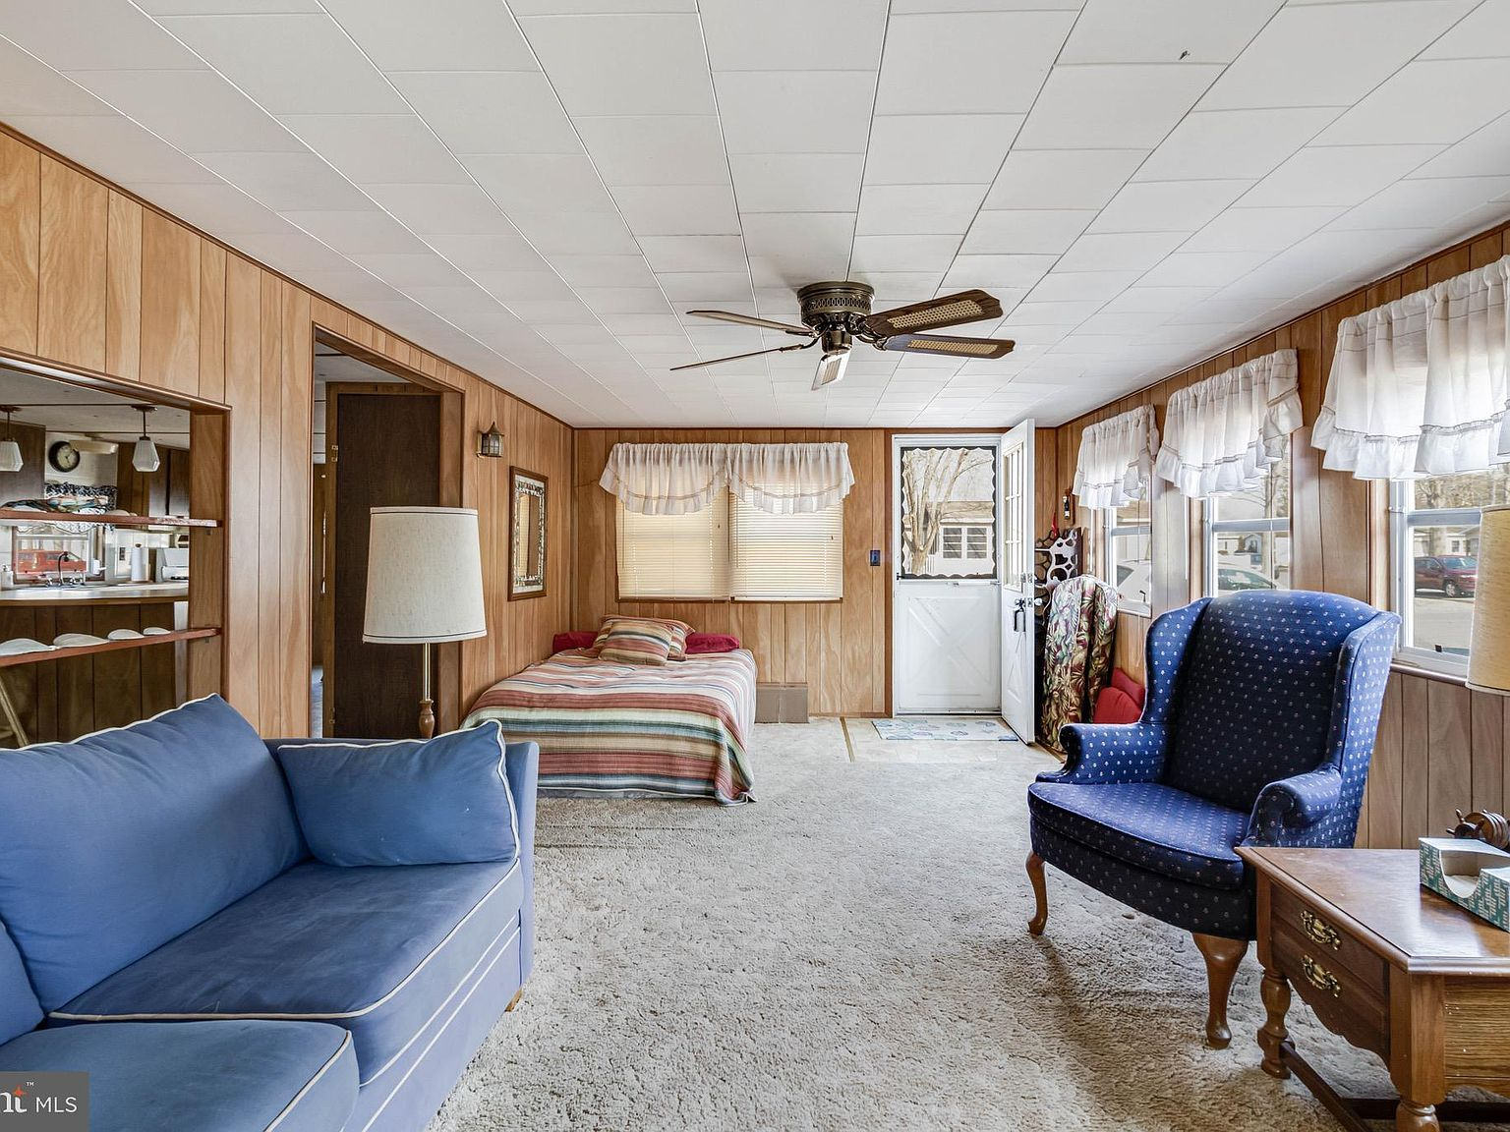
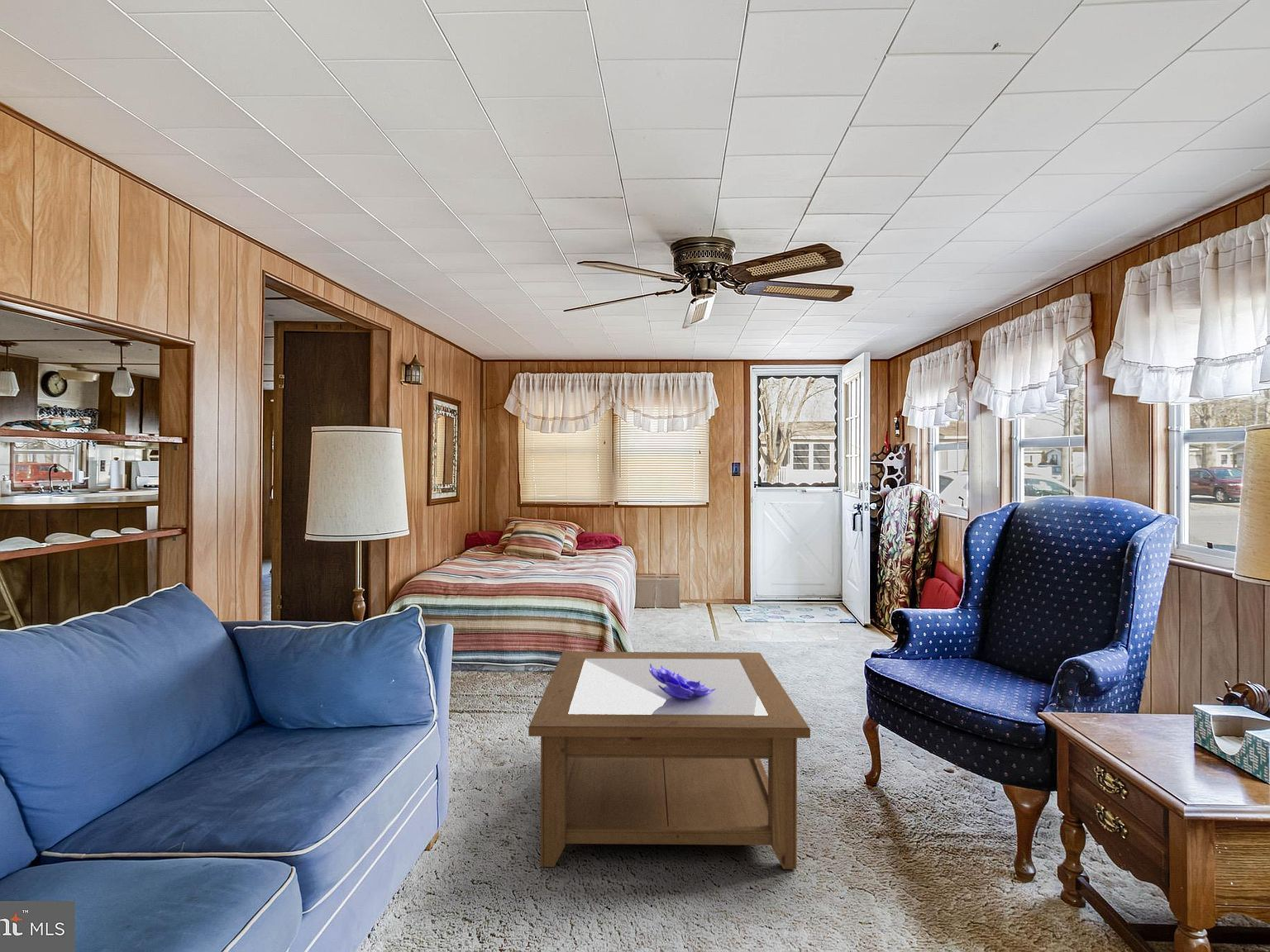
+ coffee table (664, 743)
+ decorative bowl (683, 680)
